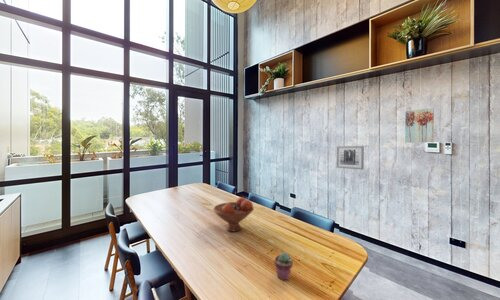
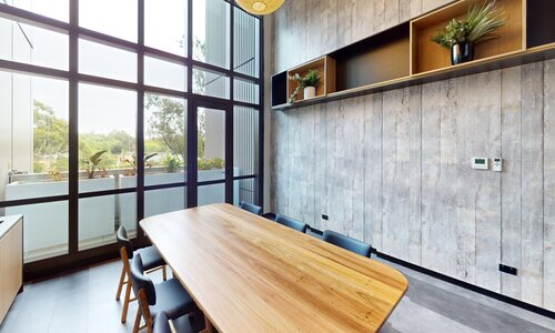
- wall art (349, 157)
- fruit bowl (233, 214)
- potted succulent (283, 264)
- wall art (418, 126)
